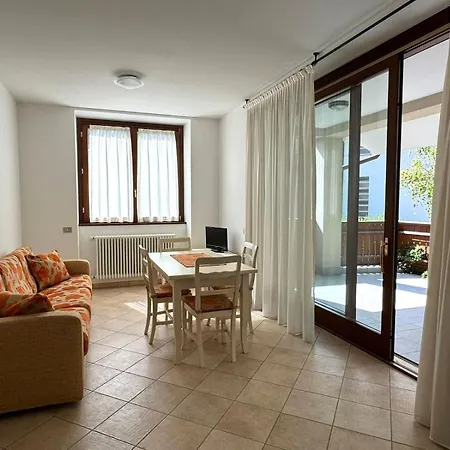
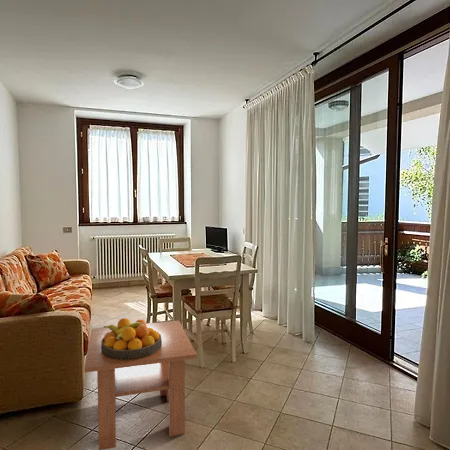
+ fruit bowl (131, 334)
+ coffee table (140, 379)
